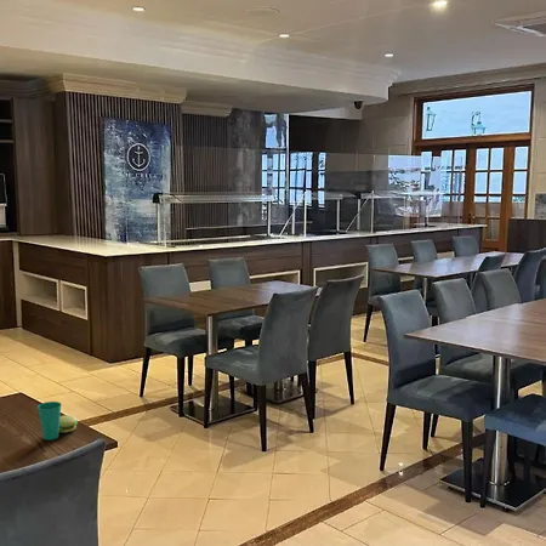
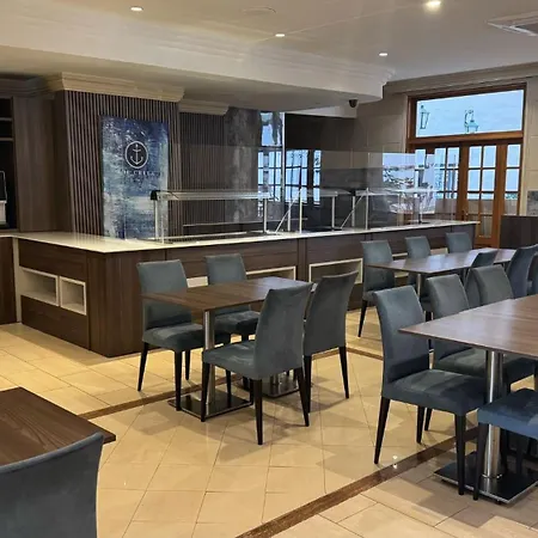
- cup (57, 417)
